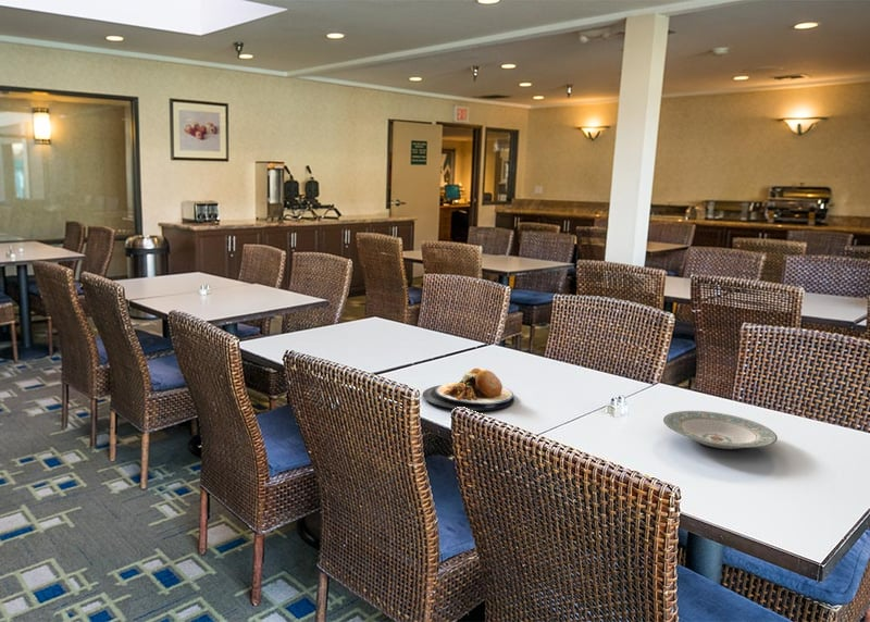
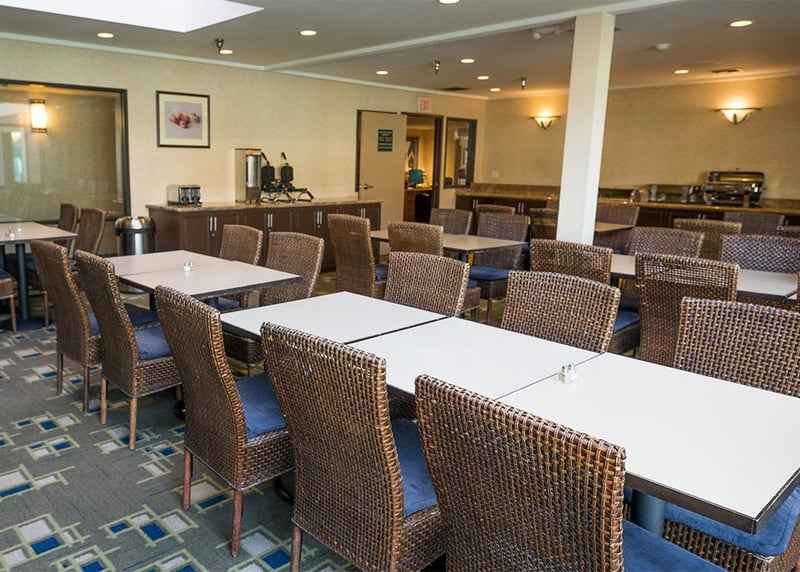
- plate (718, 433)
- plate (469, 384)
